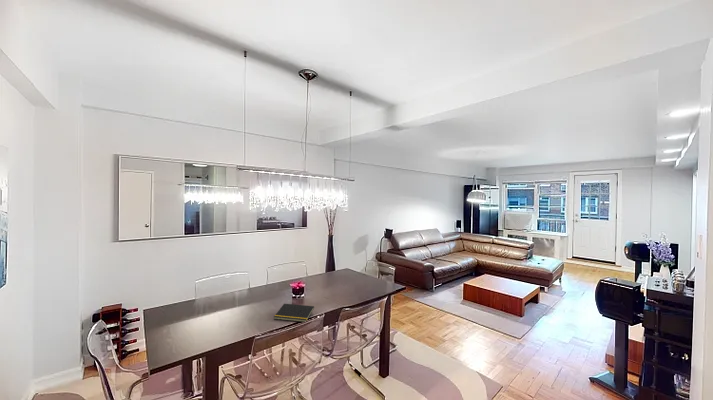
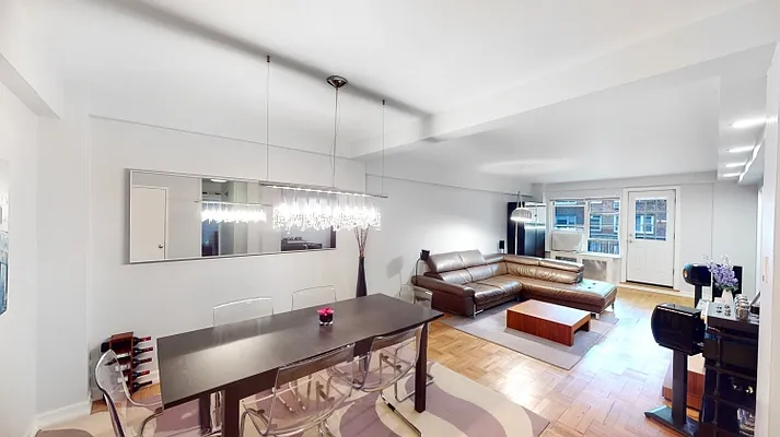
- notepad (294, 312)
